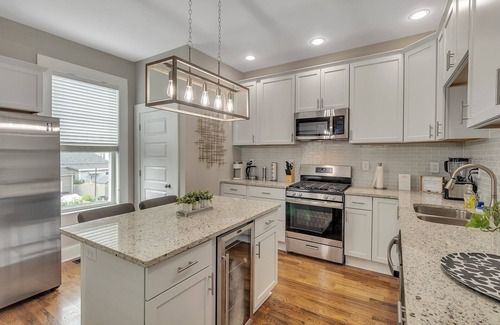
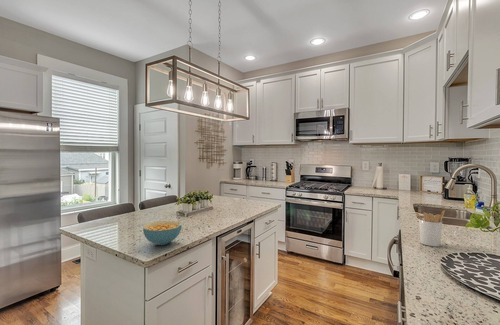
+ utensil holder (430, 227)
+ cereal bowl (162, 234)
